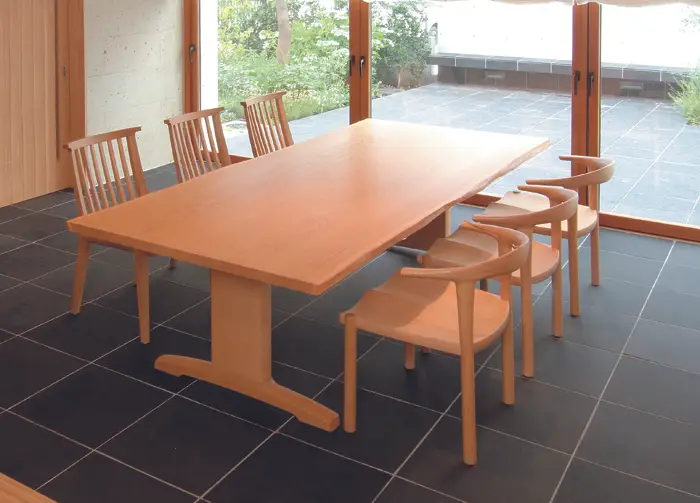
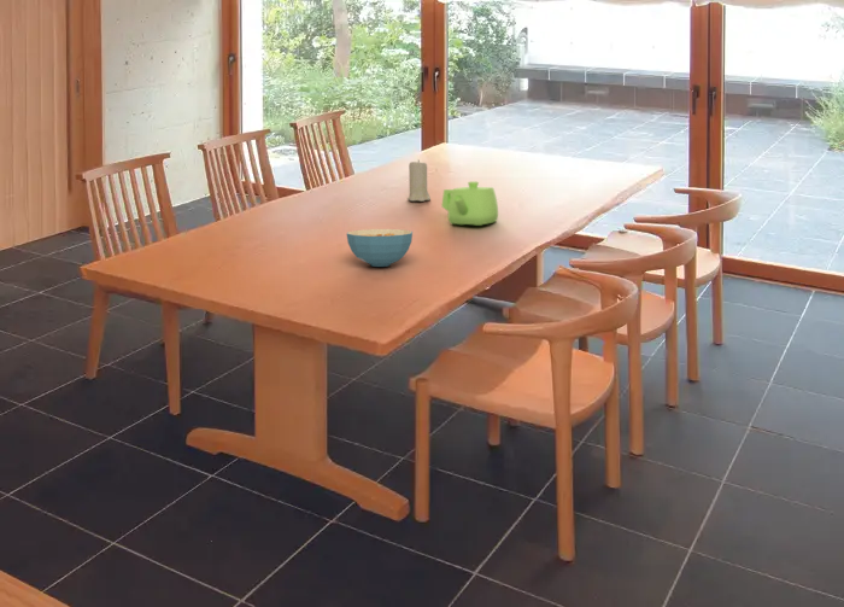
+ teapot (464, 203)
+ candle (418, 180)
+ cereal bowl (380, 249)
